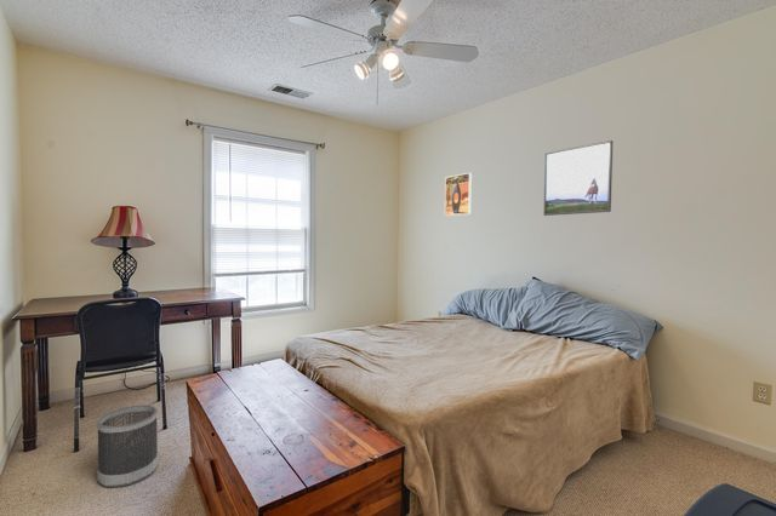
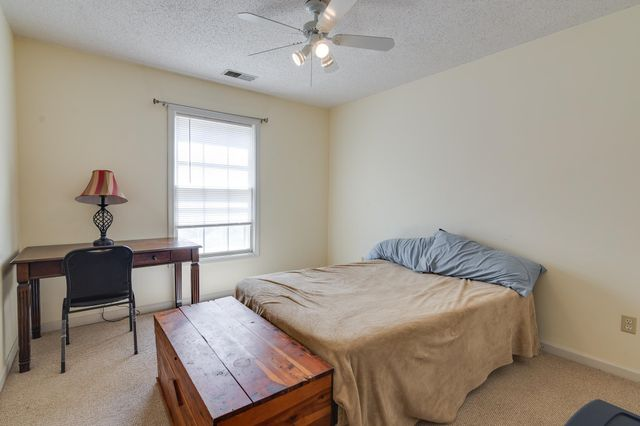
- wastebasket (129, 443)
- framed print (457, 195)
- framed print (575, 180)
